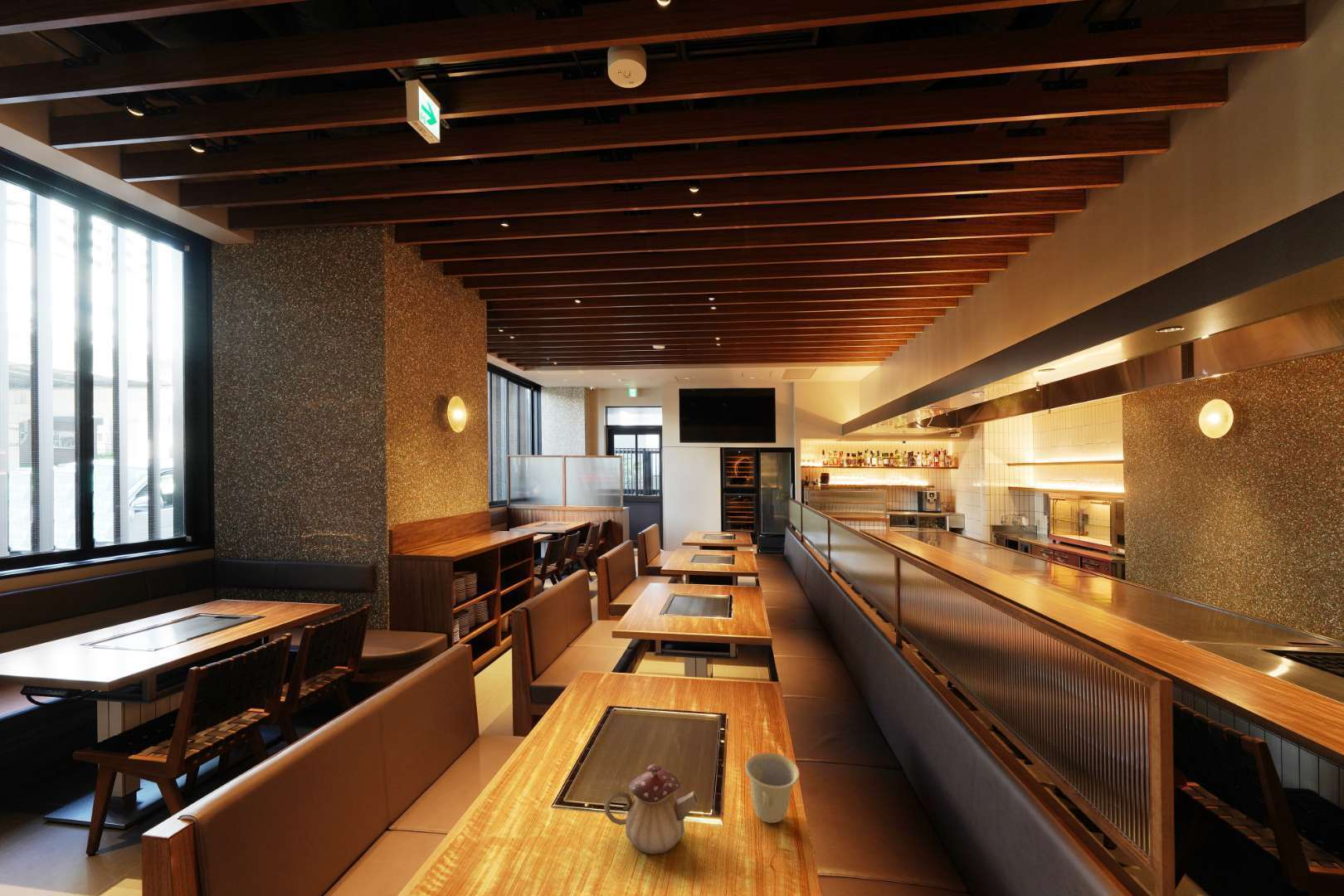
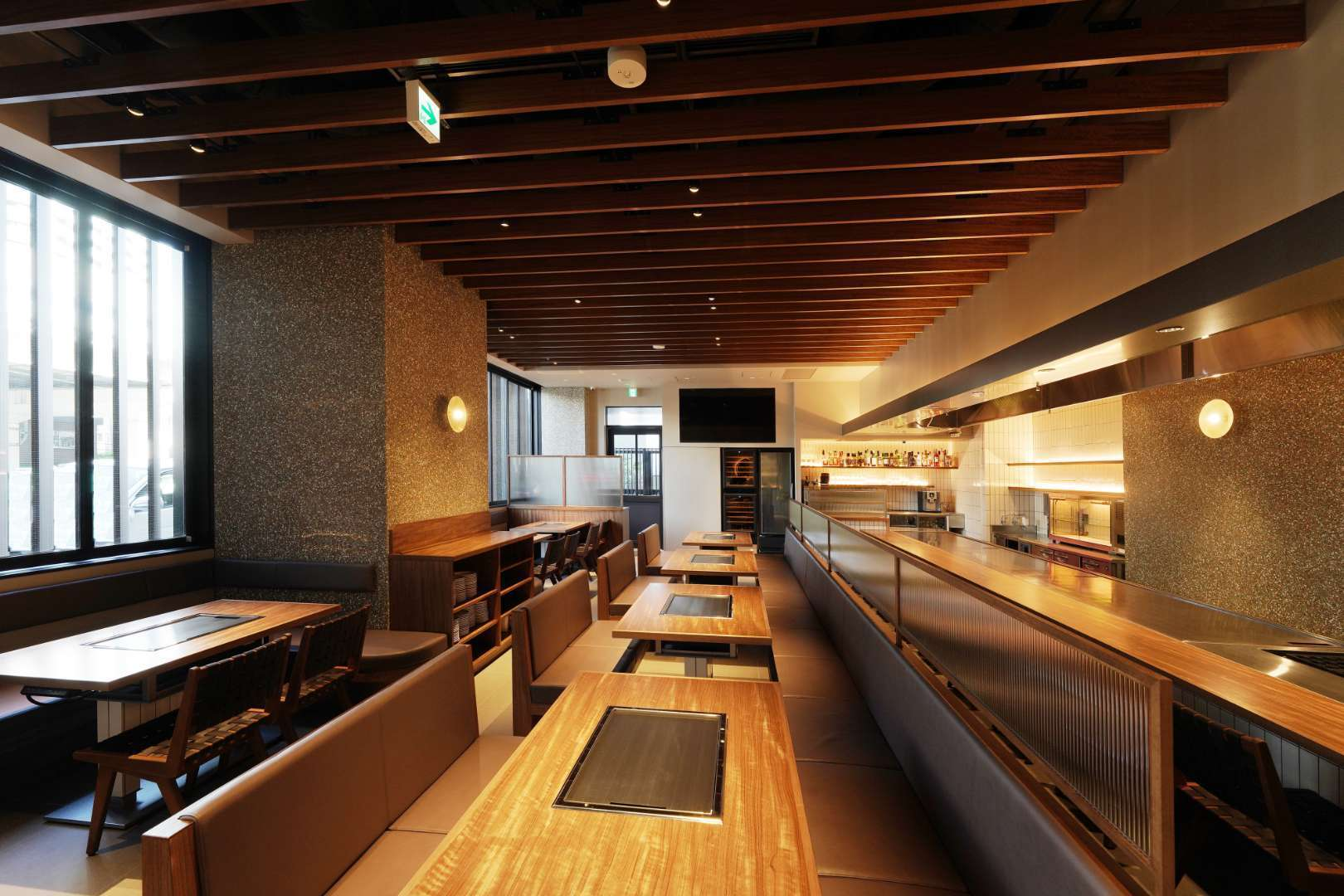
- teapot (650, 801)
- cup (772, 792)
